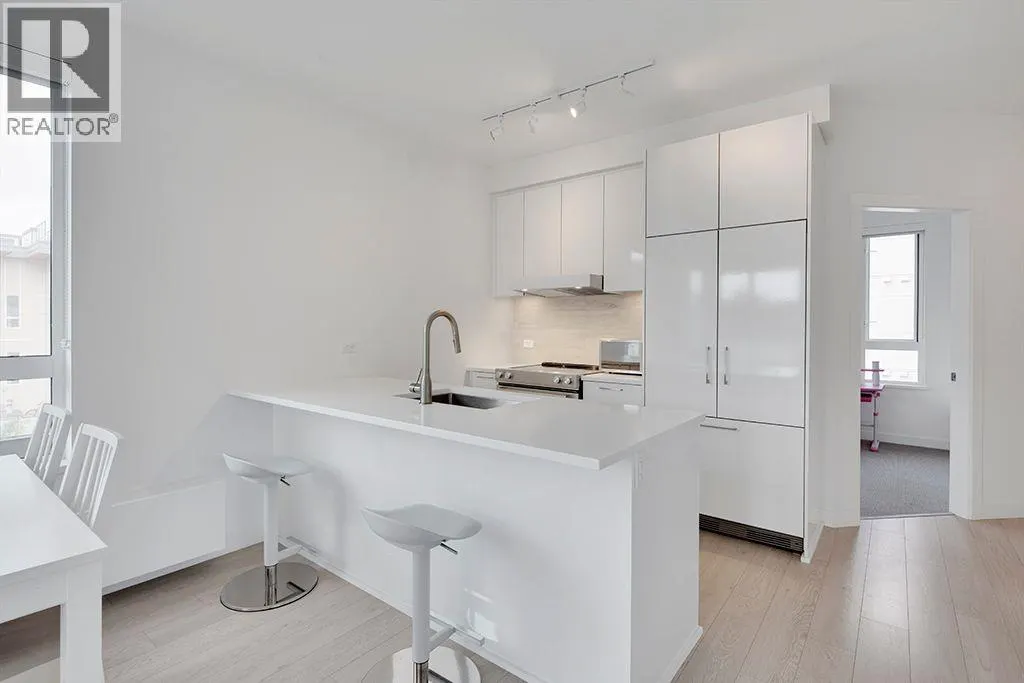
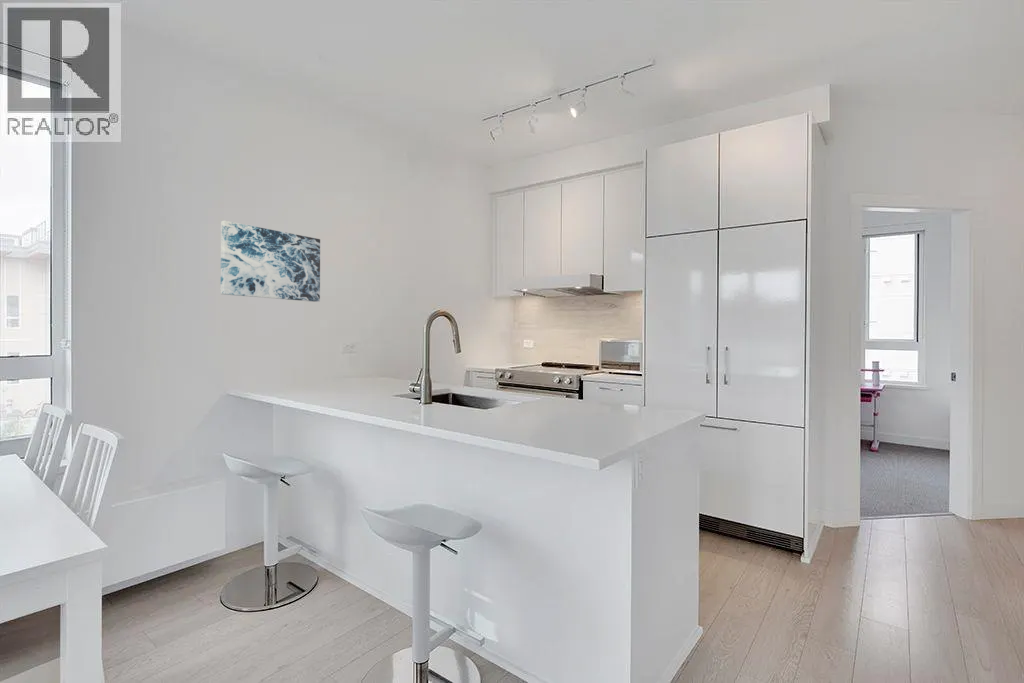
+ wall art (274, 264)
